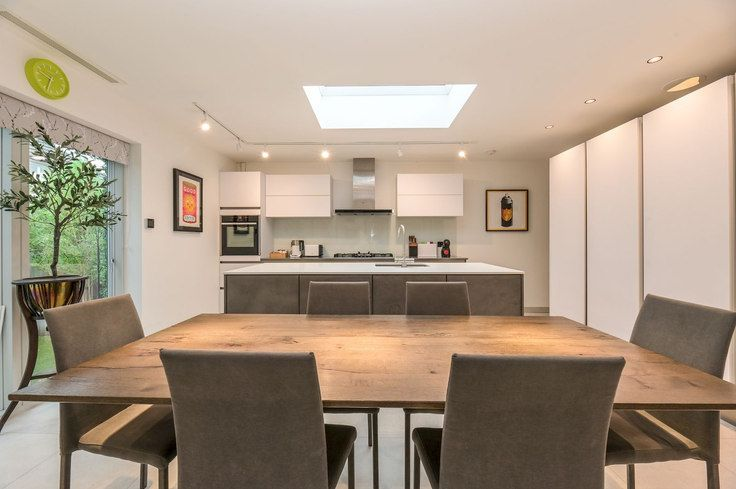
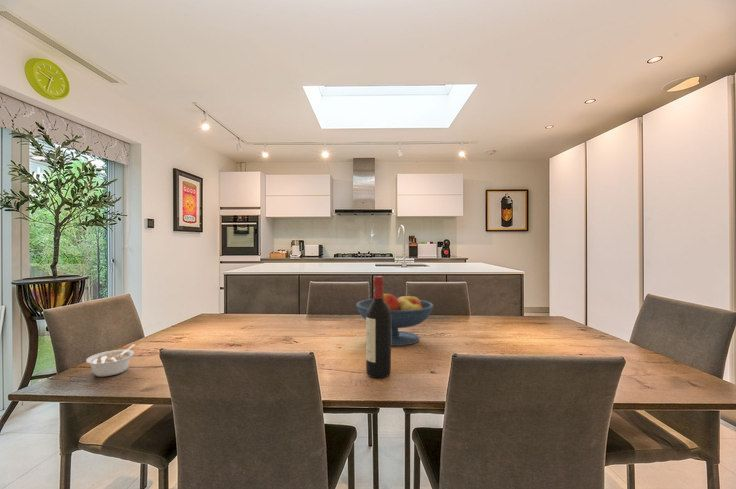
+ legume (111, 361)
+ wine bottle (378, 325)
+ fruit bowl (394, 315)
